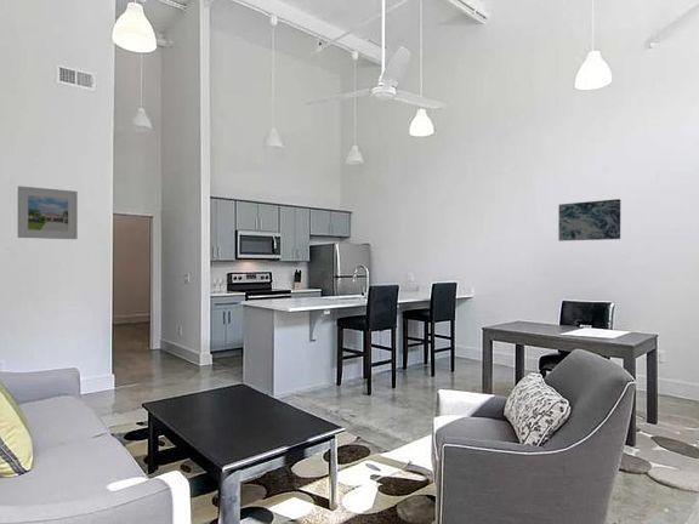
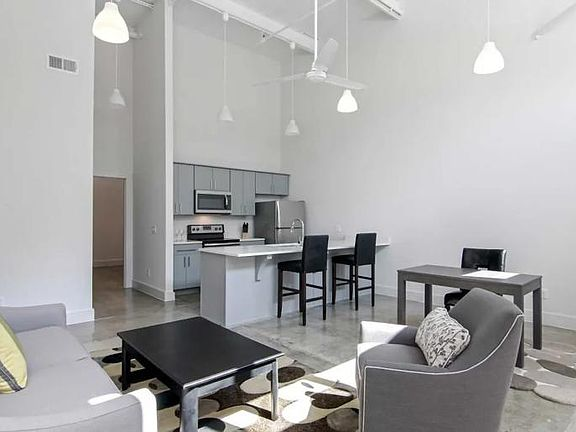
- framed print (49, 213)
- wall art (587, 221)
